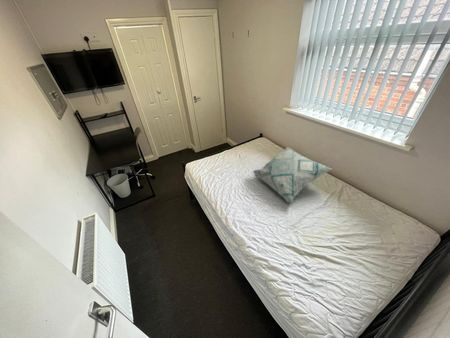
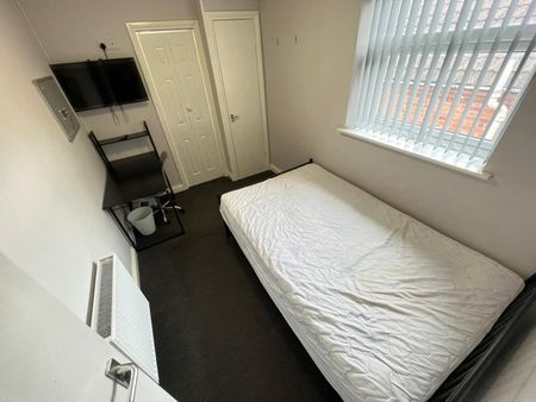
- decorative pillow (289, 172)
